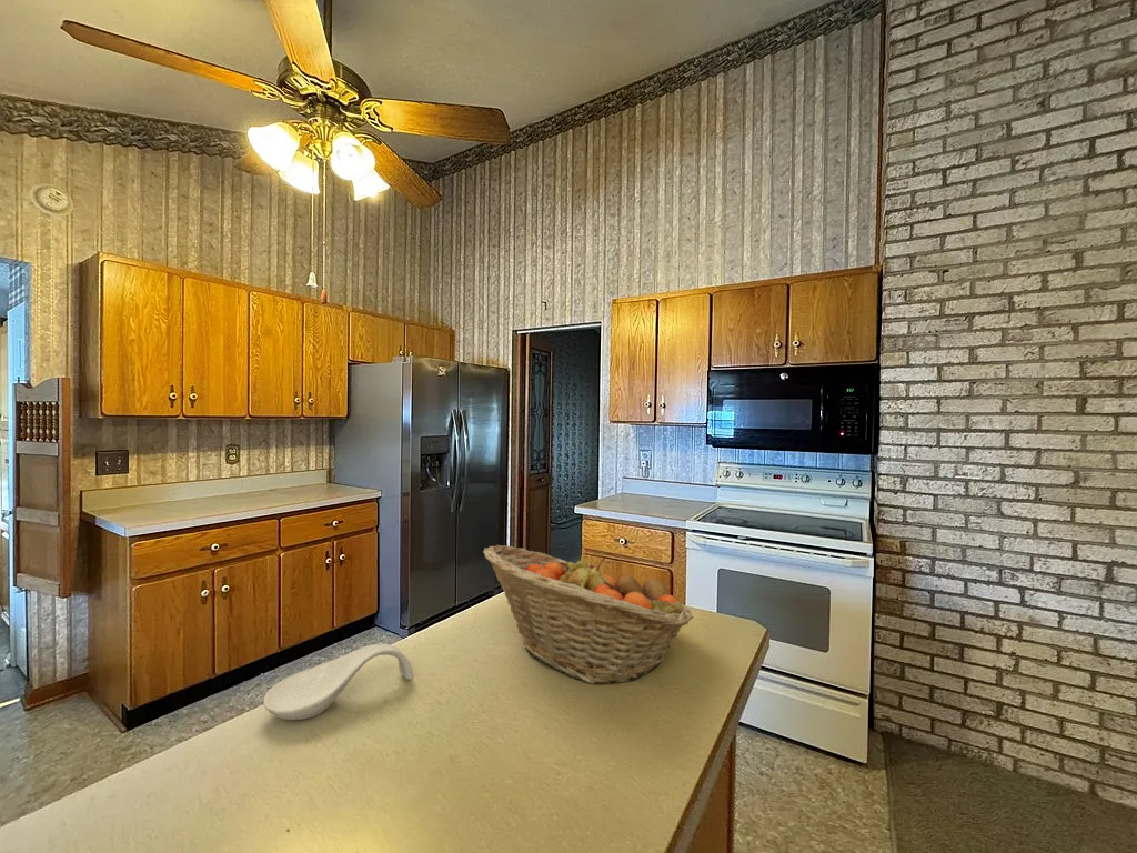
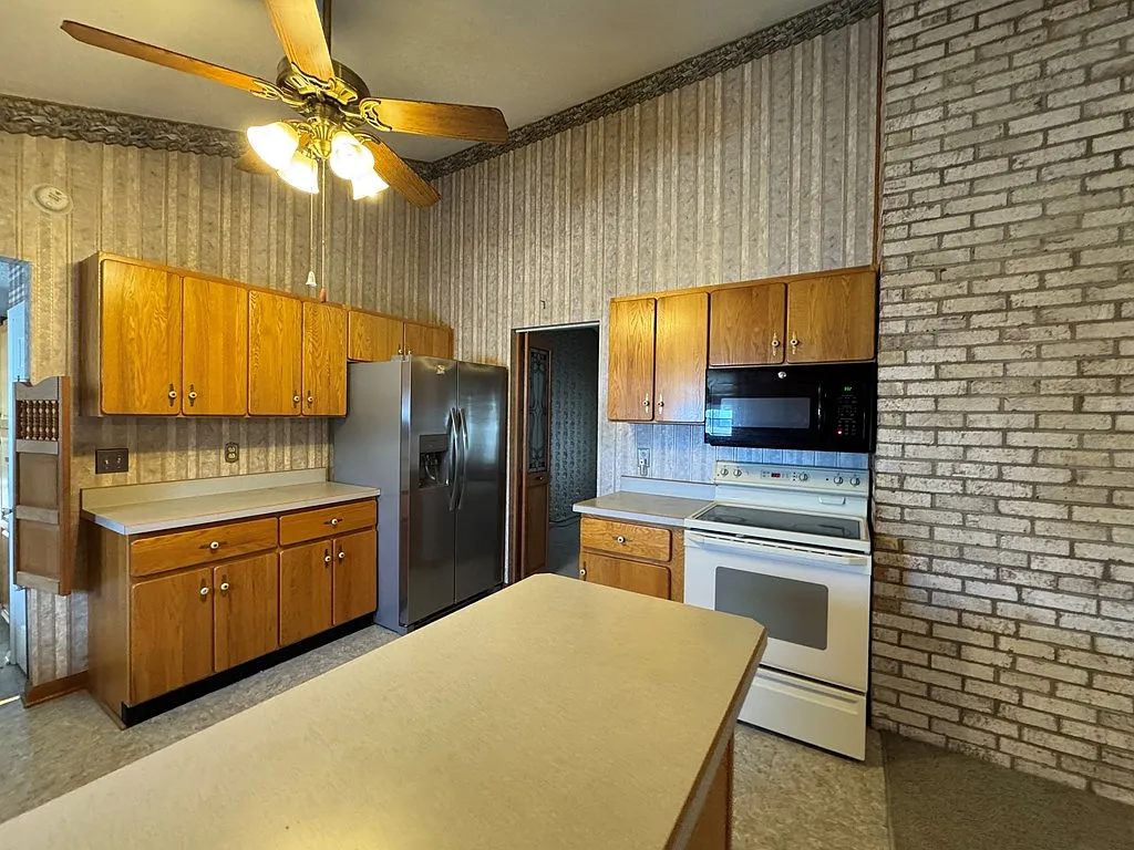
- fruit basket (582, 598)
- spoon rest (342, 676)
